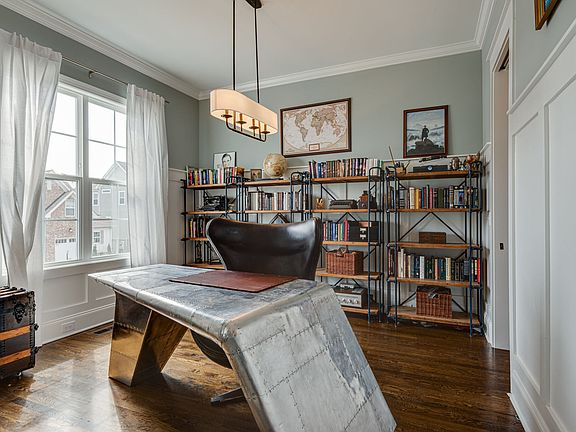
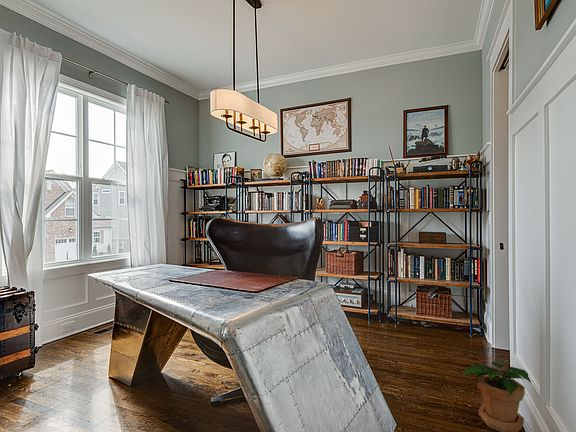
+ potted plant (494, 391)
